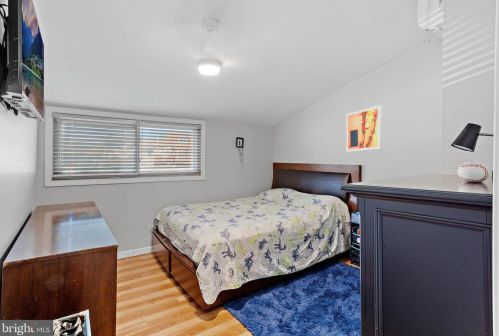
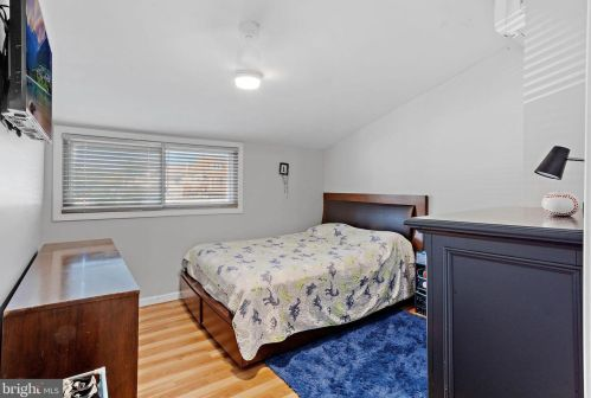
- wall art (362, 130)
